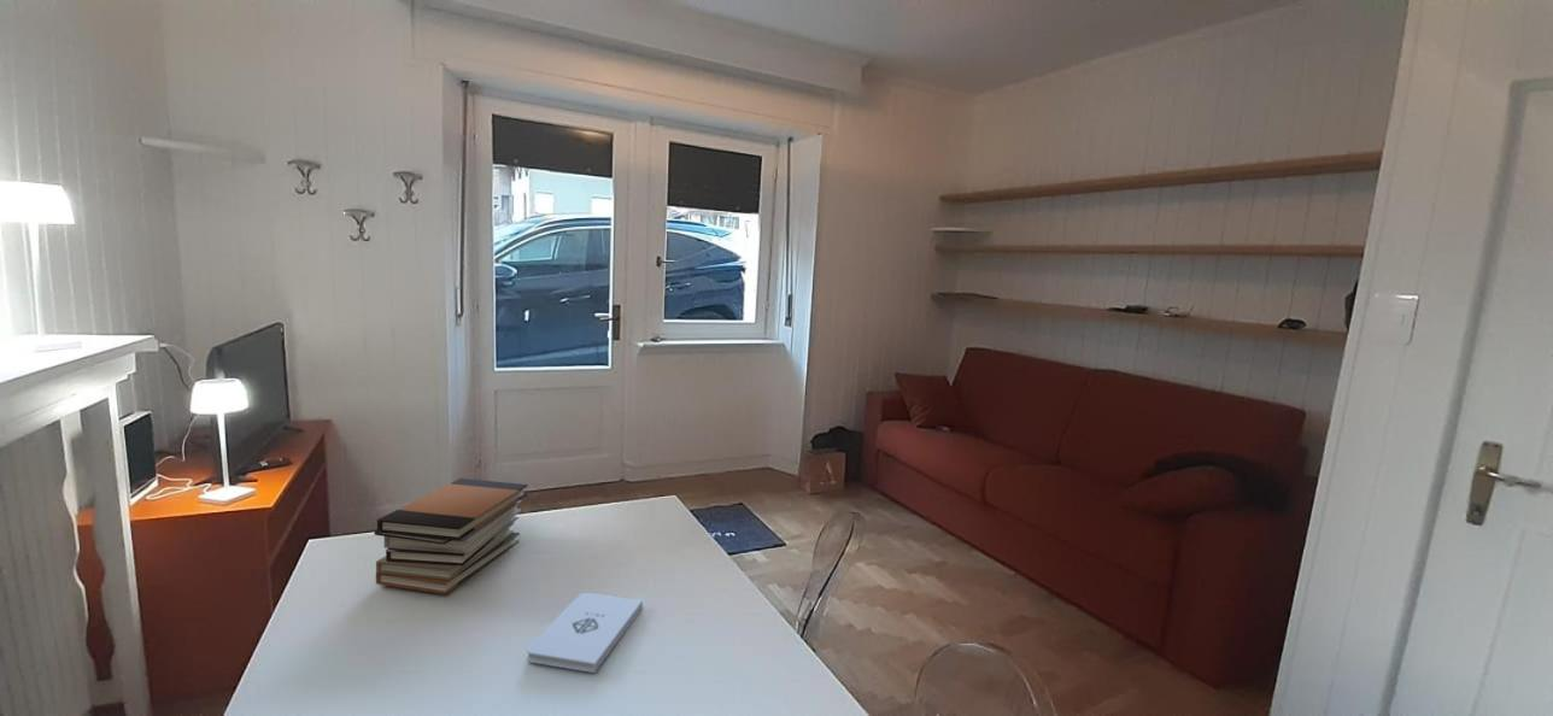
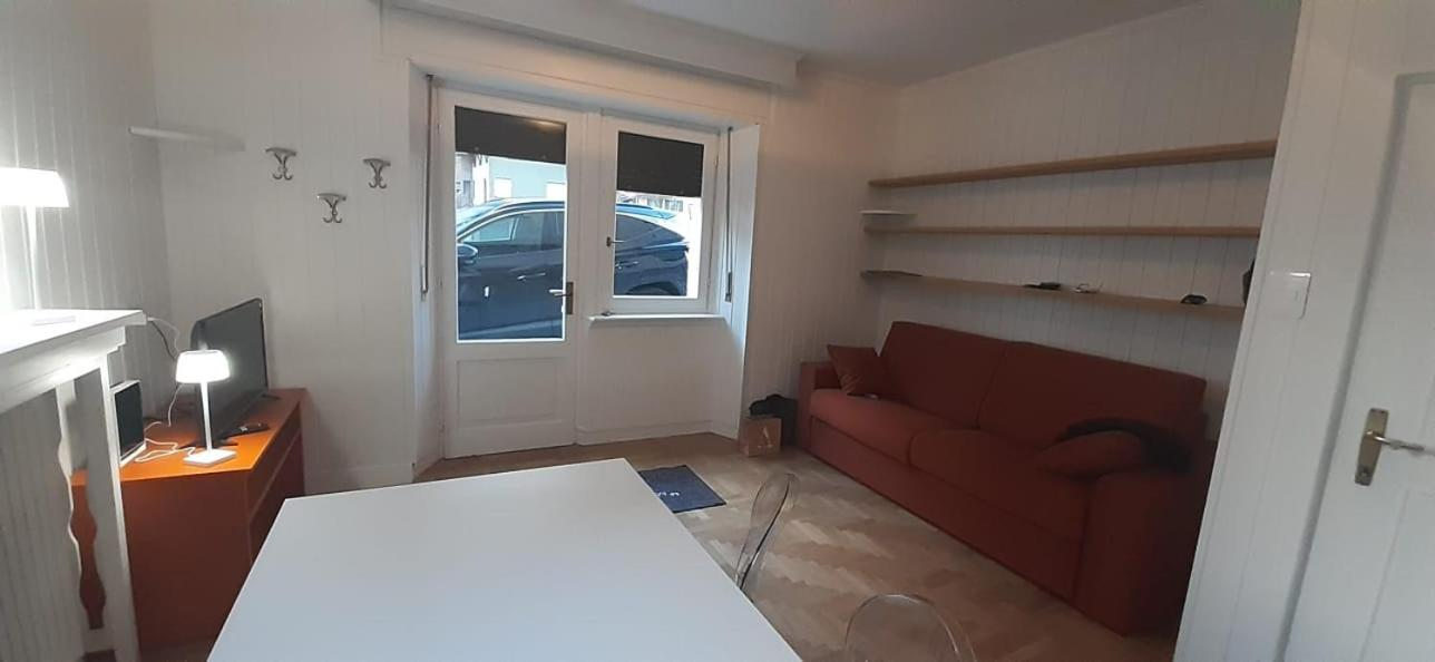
- notepad (587, 628)
- book stack (457, 530)
